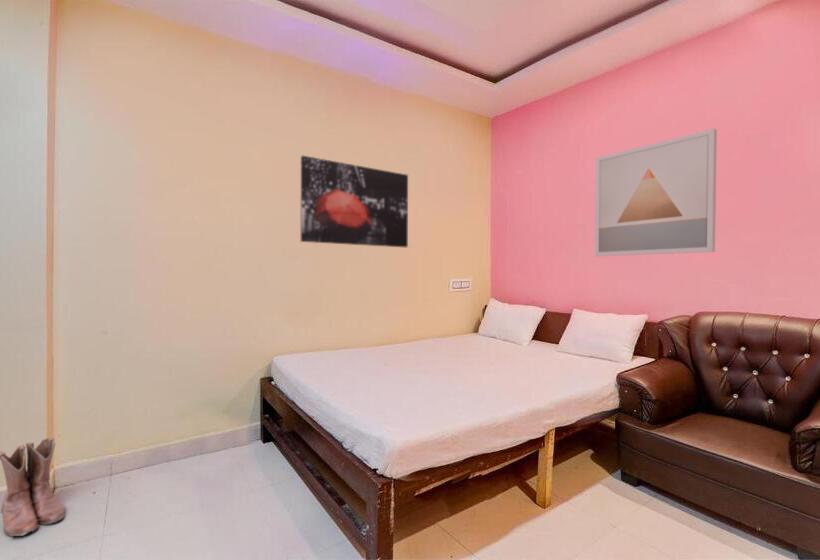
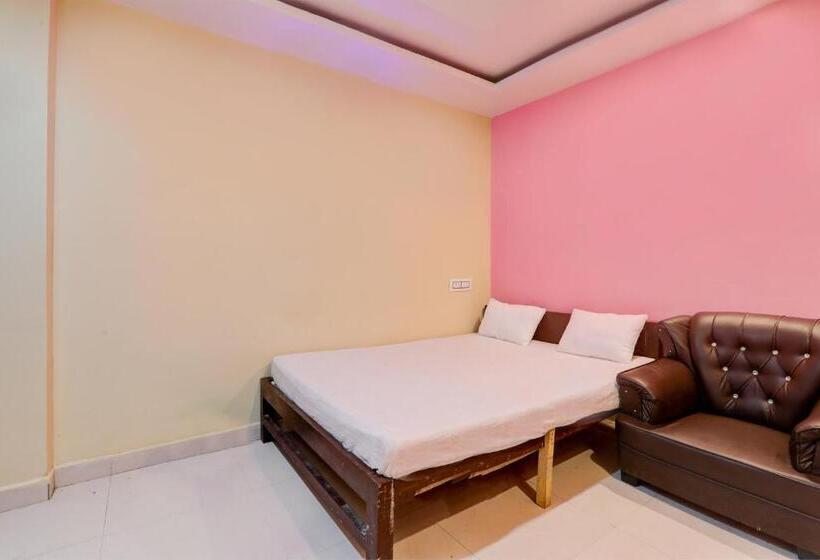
- wall art (648, 199)
- boots (33, 481)
- wall art (358, 205)
